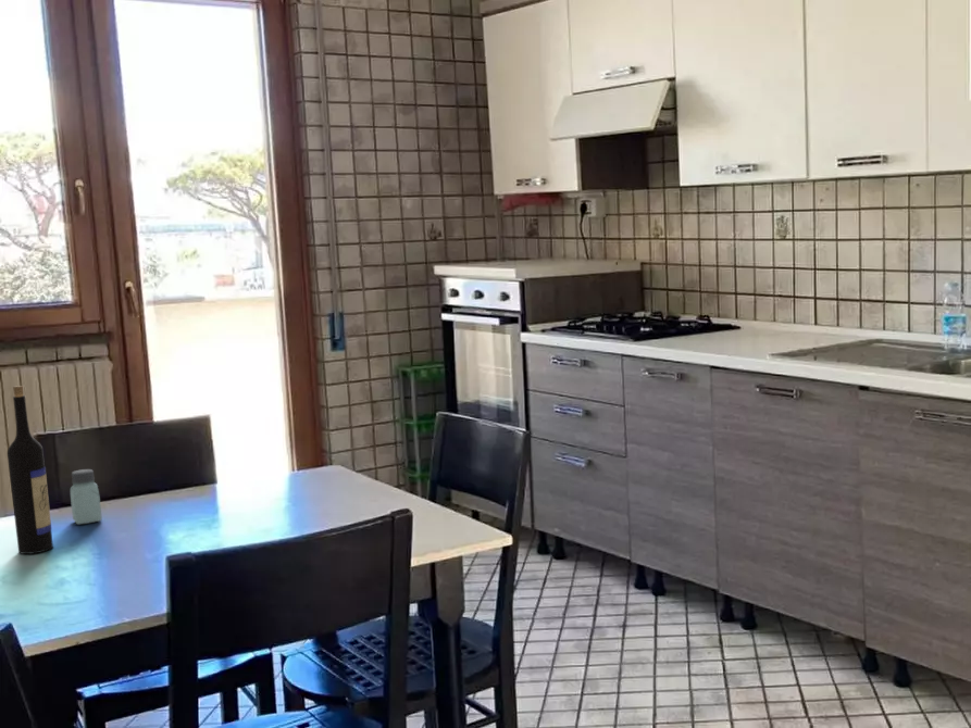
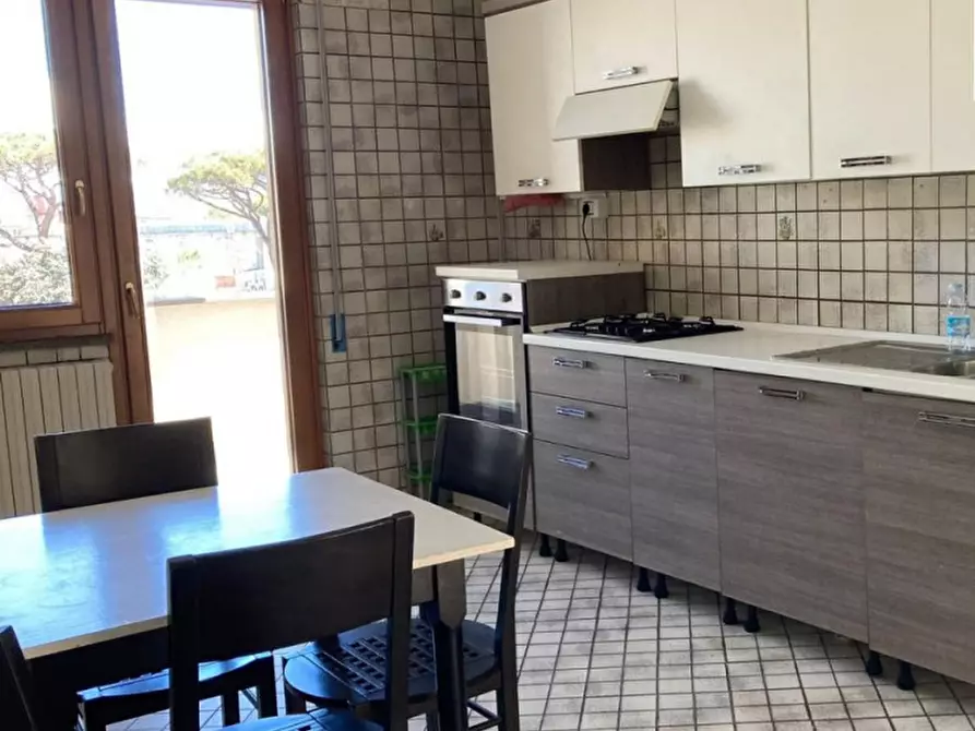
- wine bottle (27, 468)
- saltshaker (85, 495)
